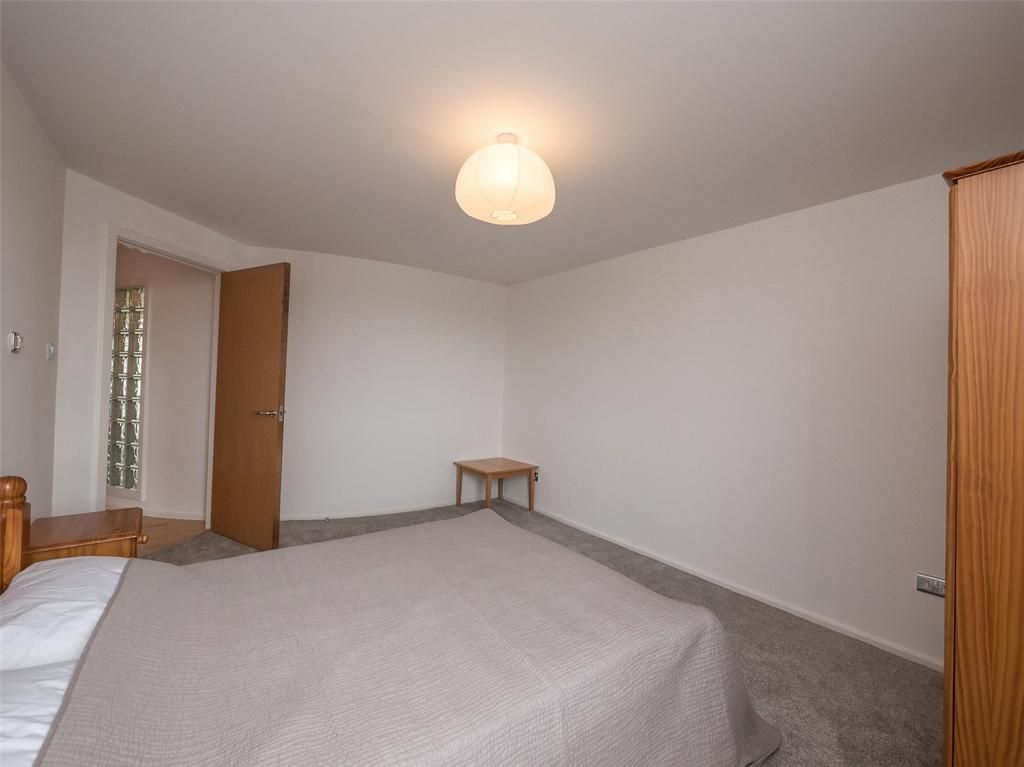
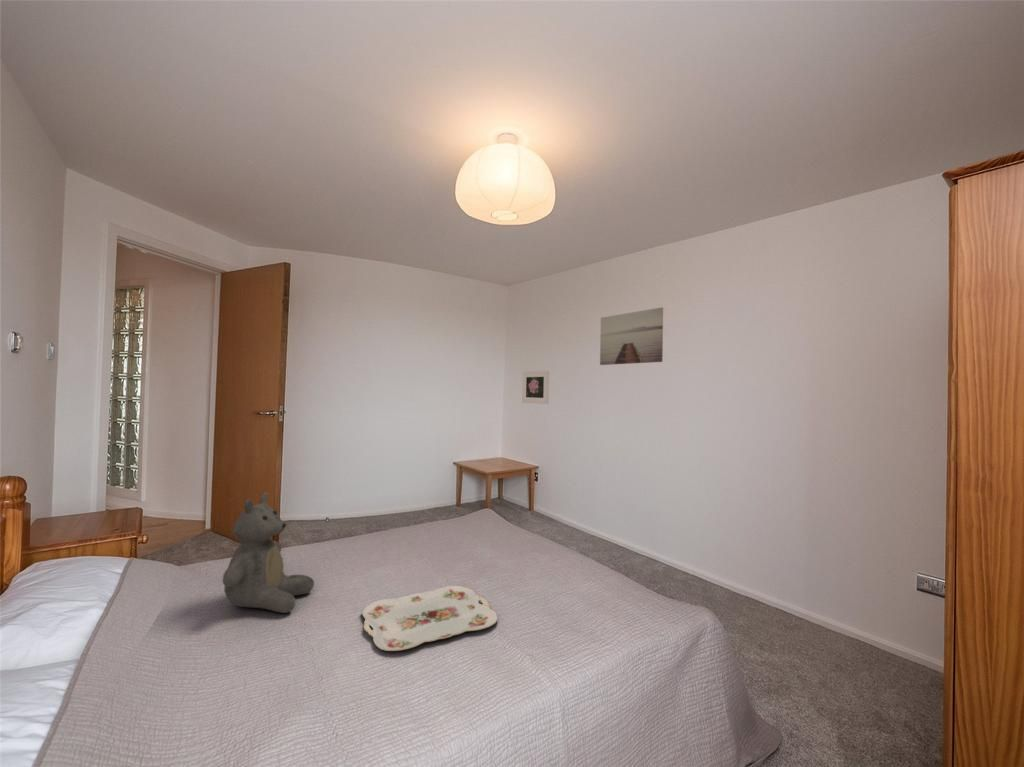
+ wall art (629, 338)
+ teddy bear (271, 549)
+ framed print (535, 387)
+ serving tray (429, 615)
